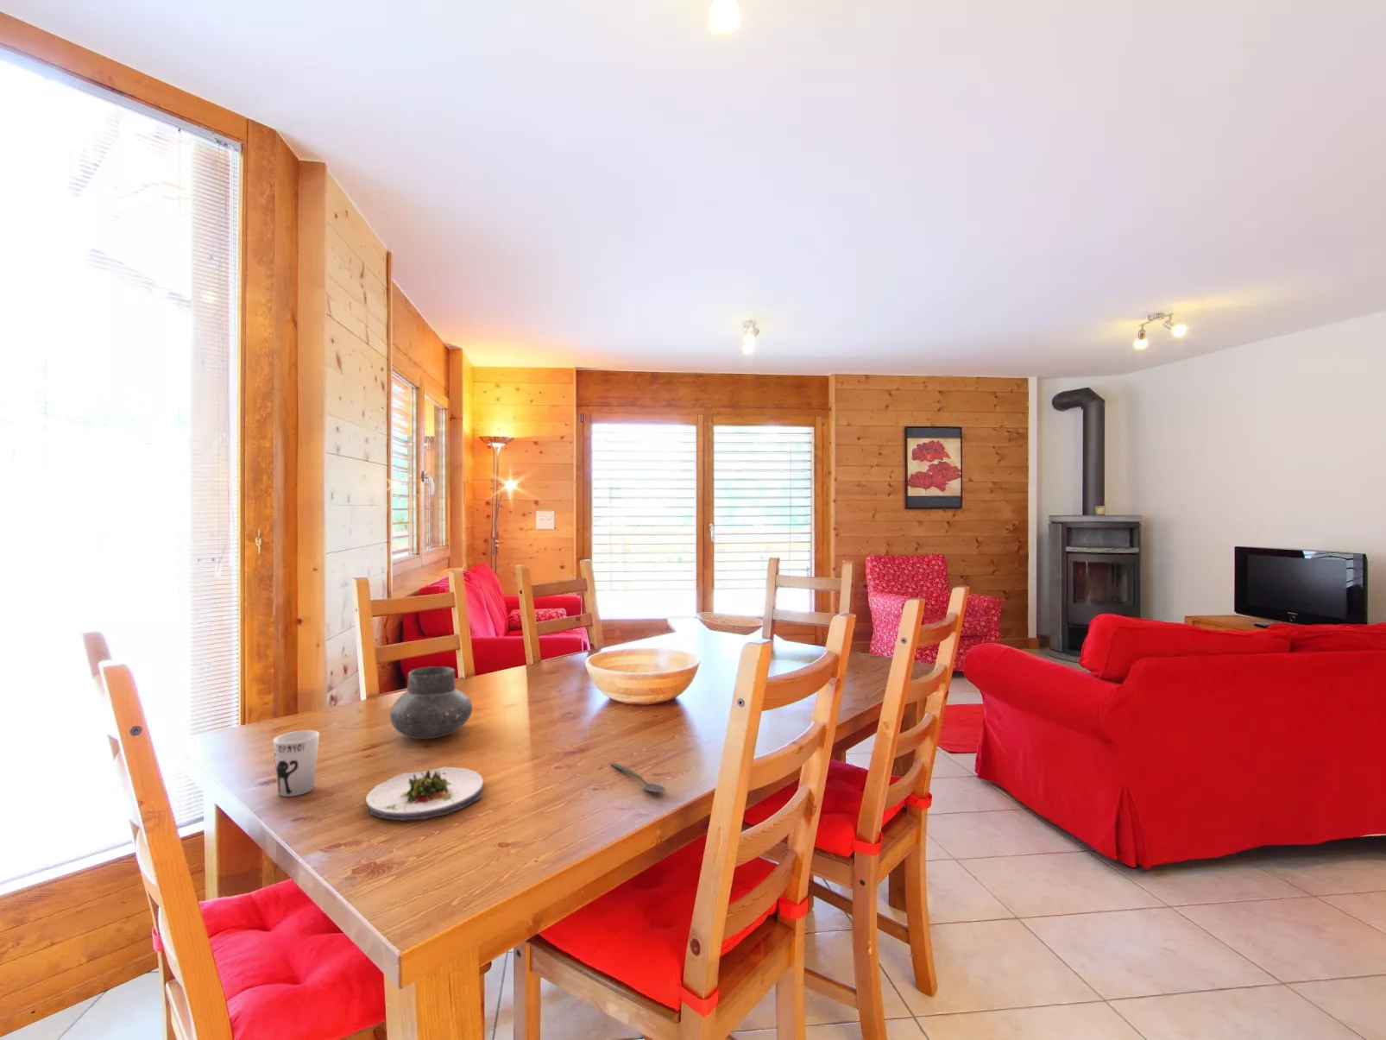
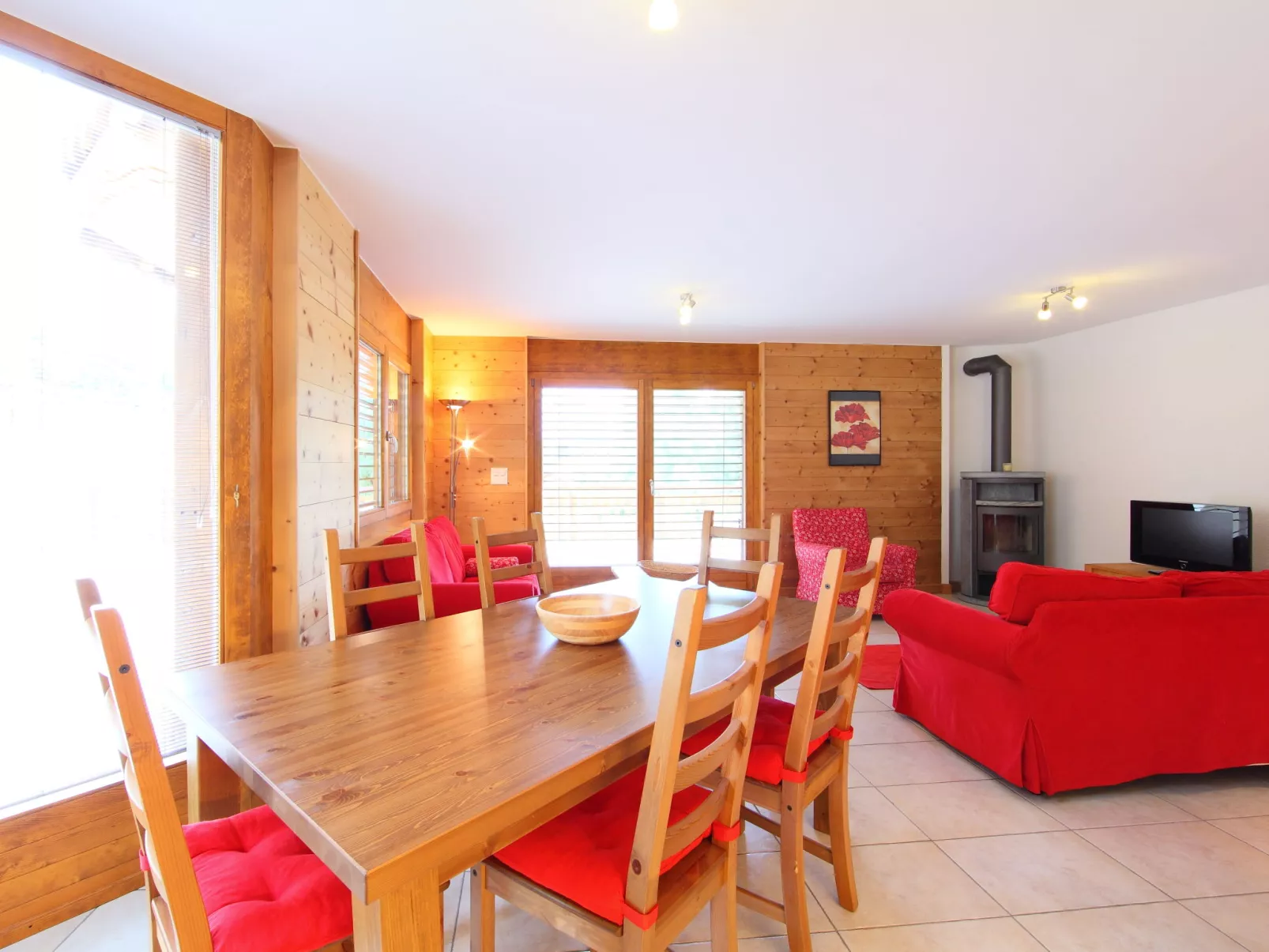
- spoon (636, 776)
- cup (296, 763)
- vase (431, 701)
- salad plate (426, 784)
